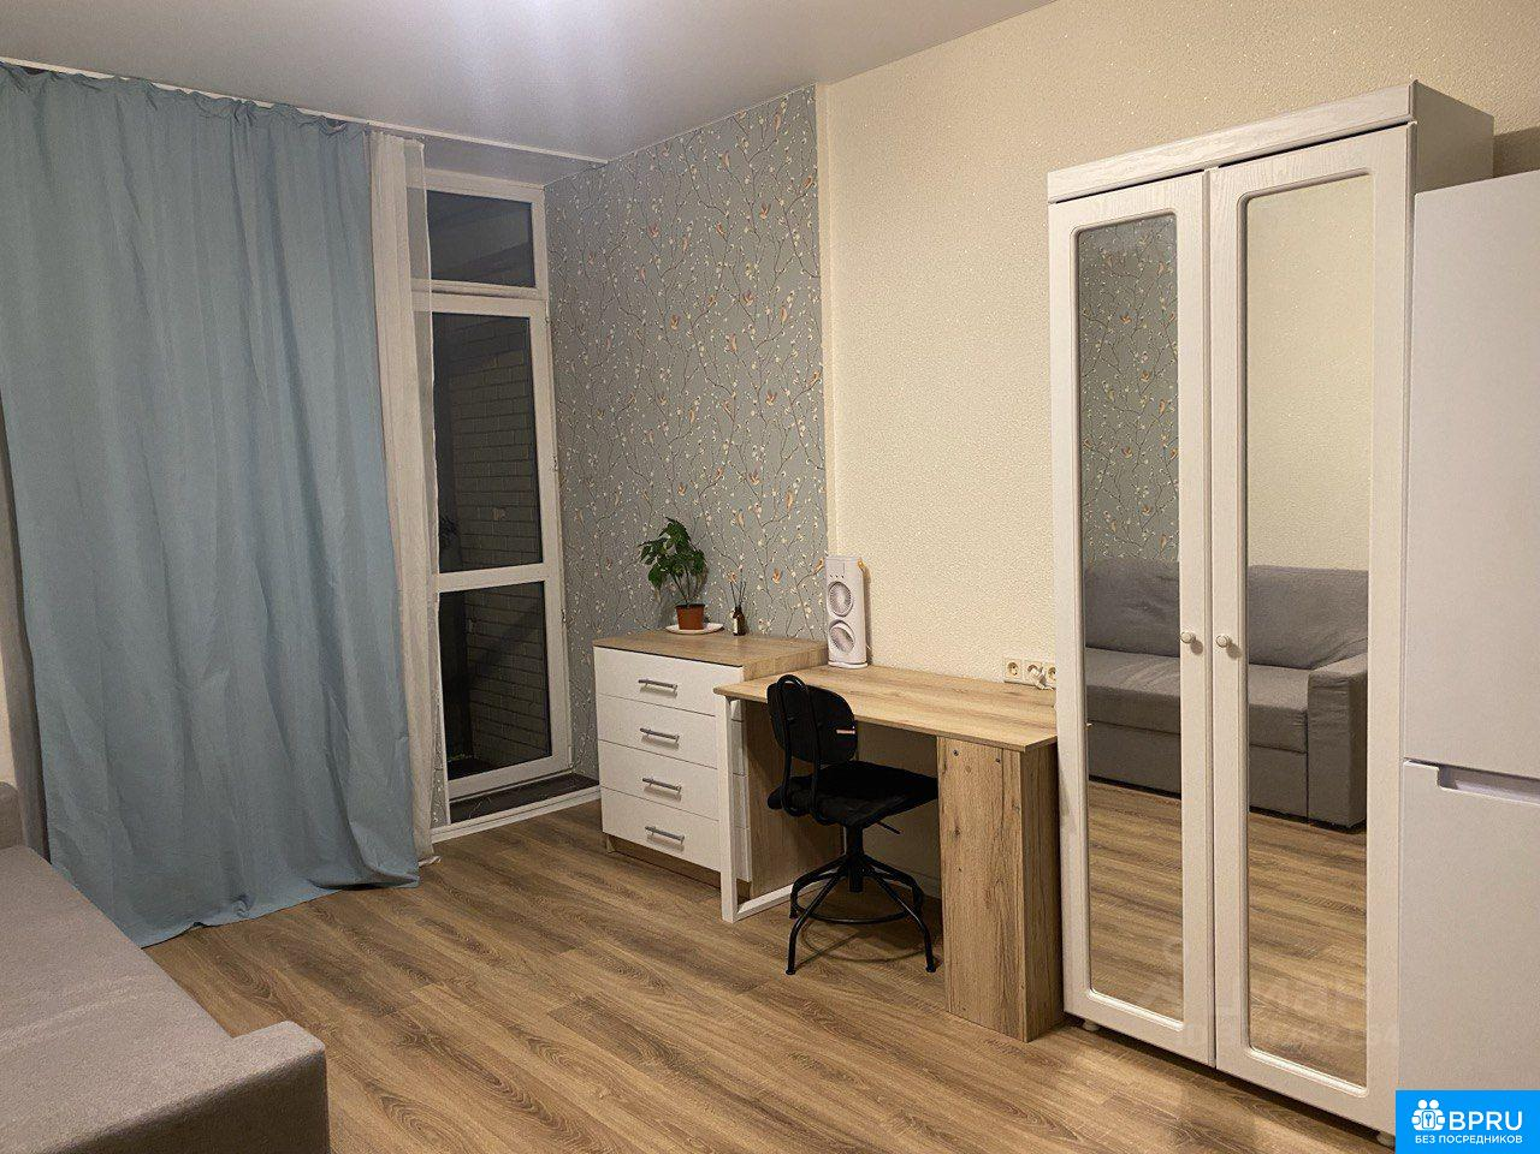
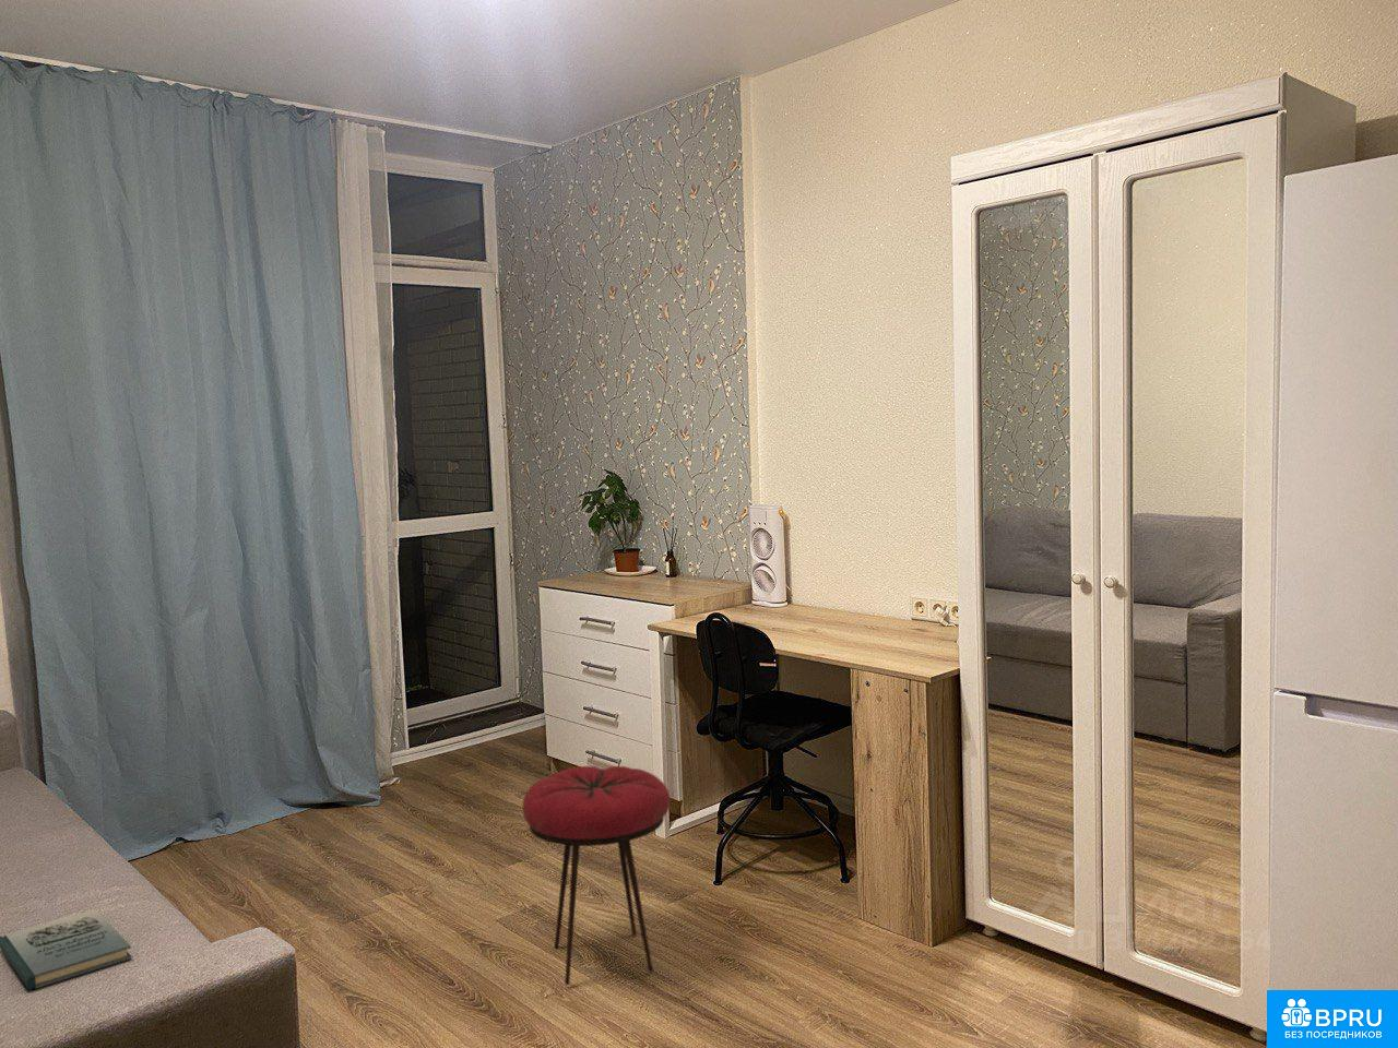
+ book (64, 947)
+ stool (578, 862)
